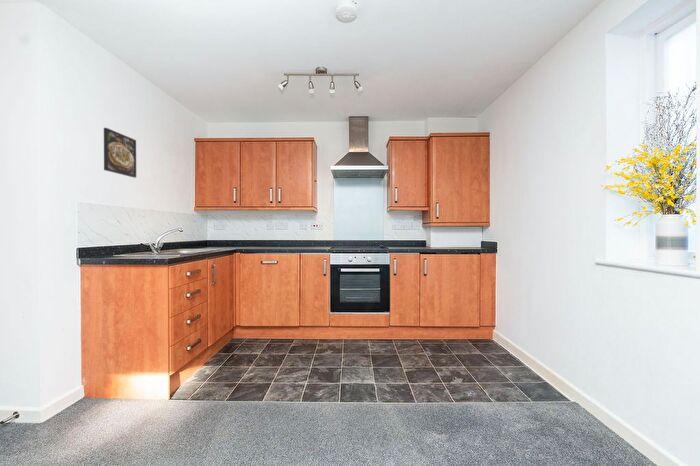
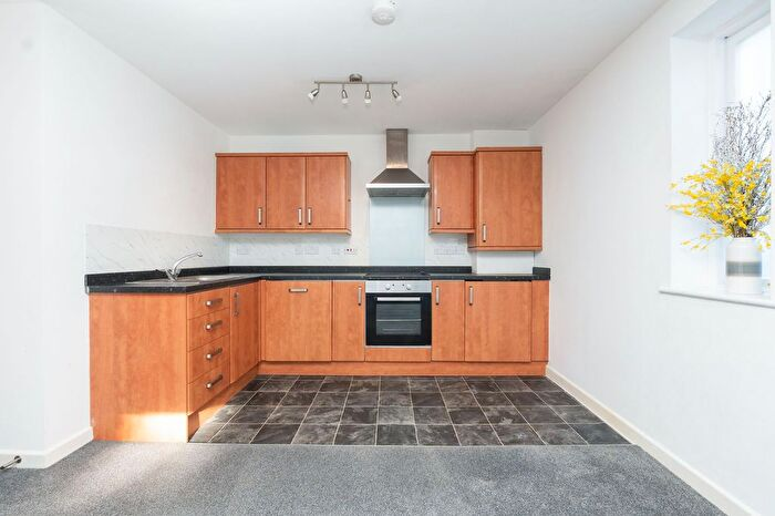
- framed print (121, 154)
